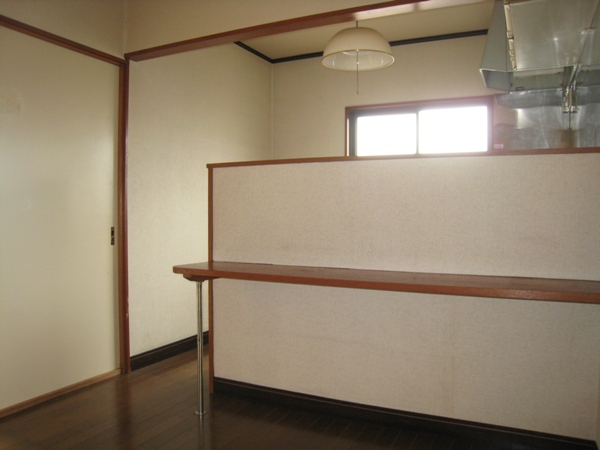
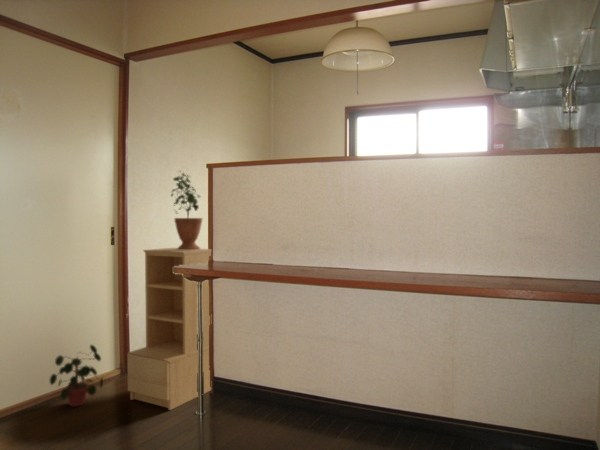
+ potted plant (185, 209)
+ potted plant (80, 373)
+ bookshelf (170, 322)
